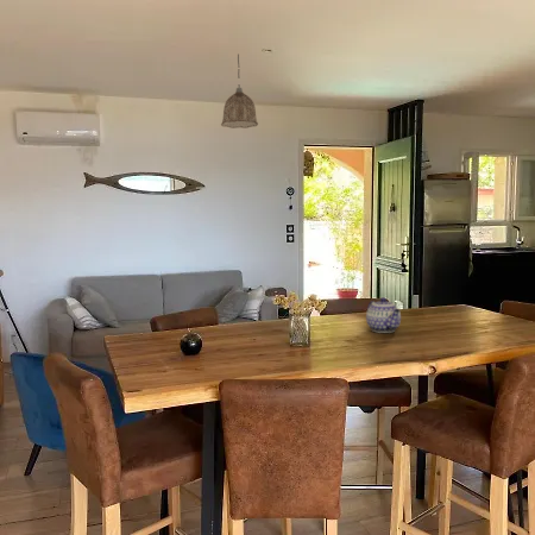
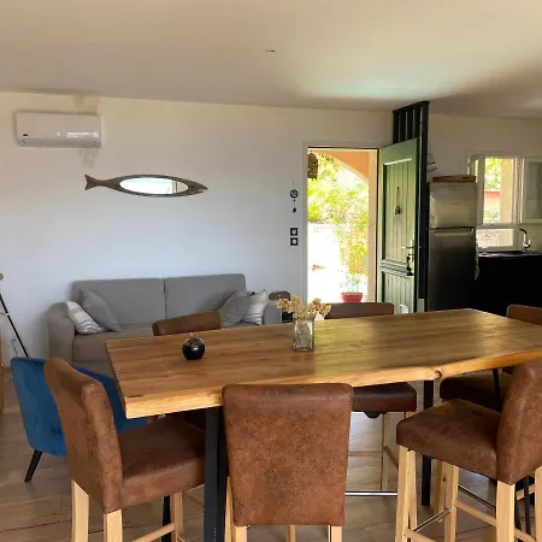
- teapot (383, 314)
- pendant lamp (239, 89)
